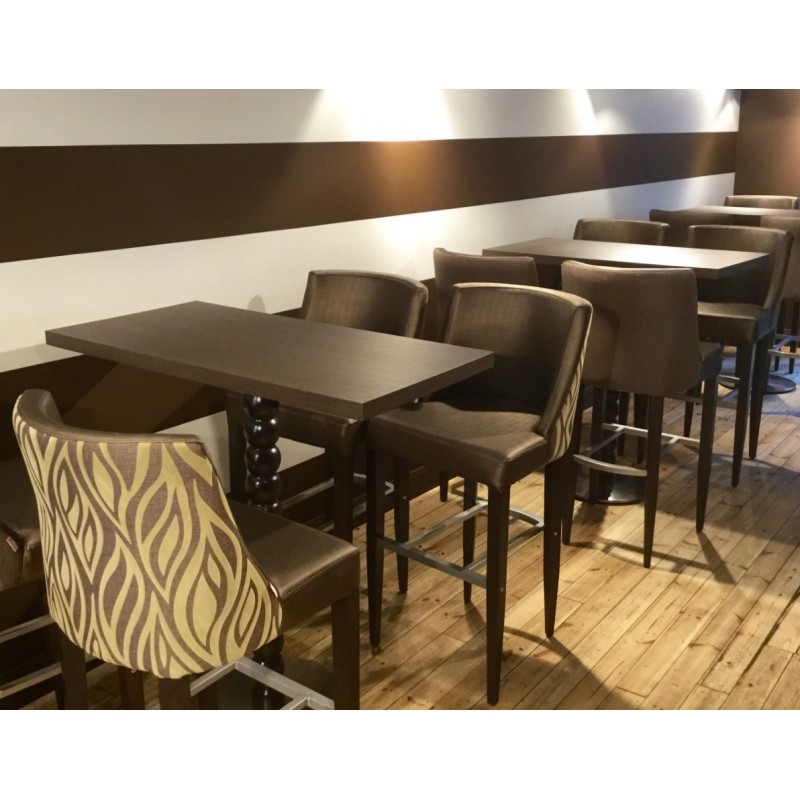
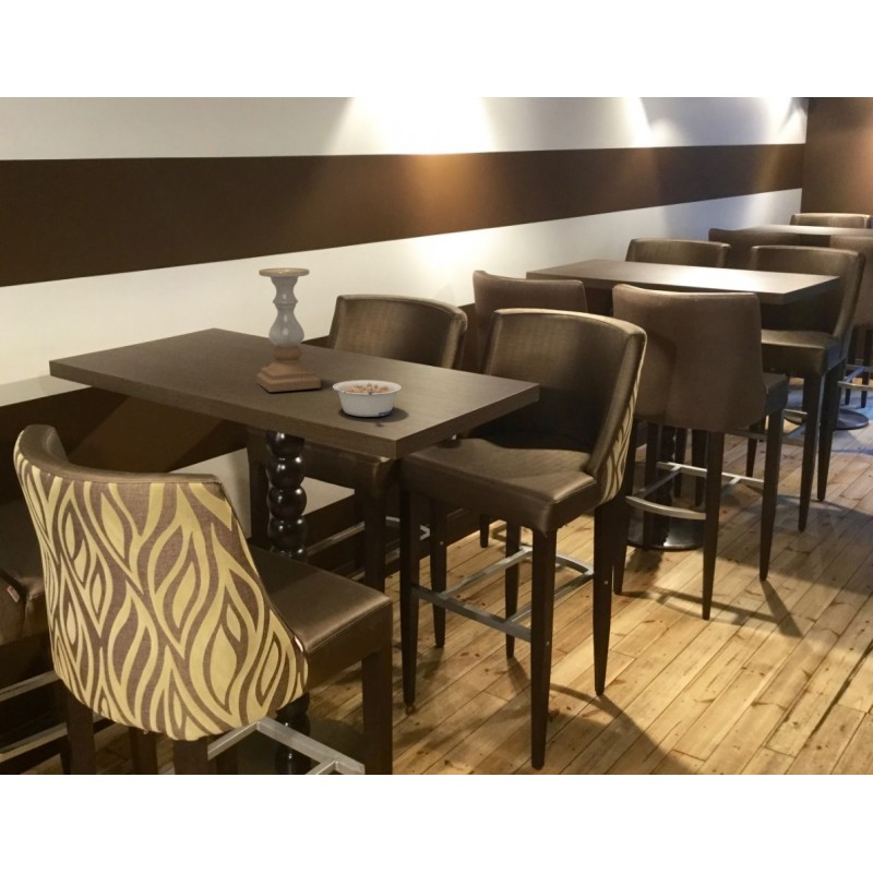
+ candle holder (286, 327)
+ legume (369, 396)
